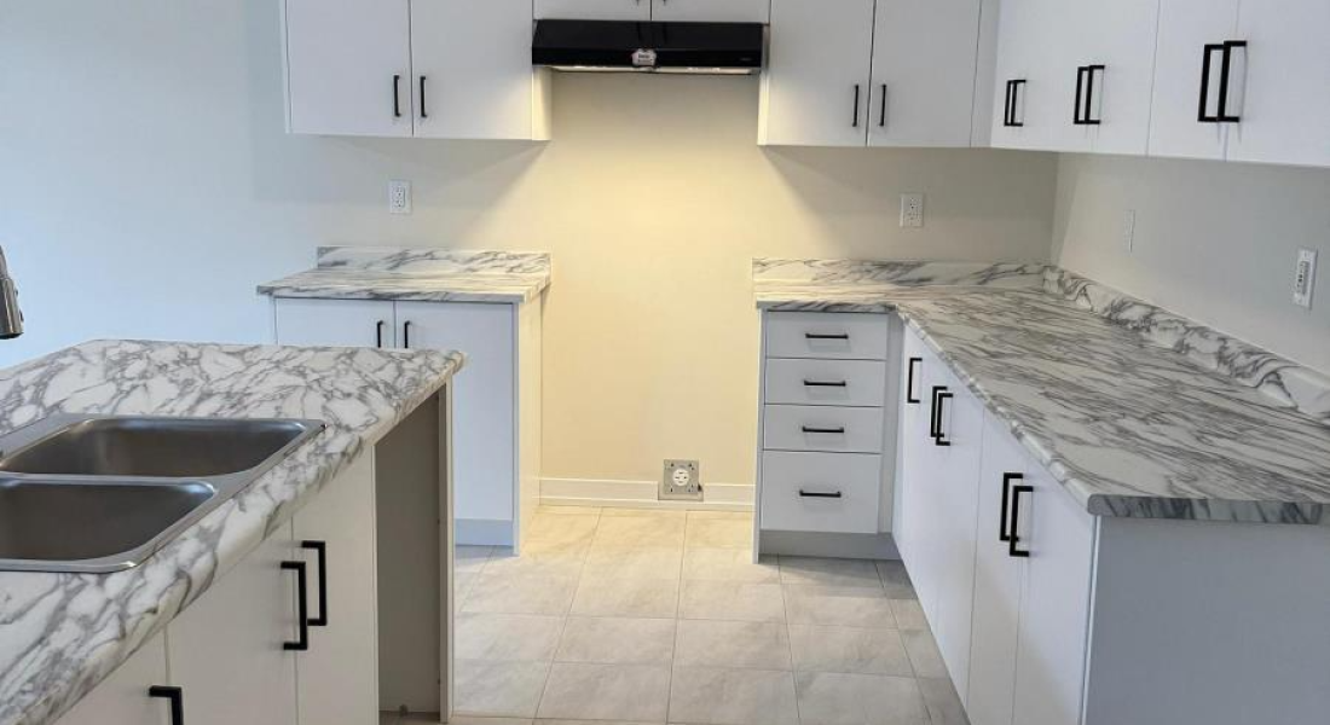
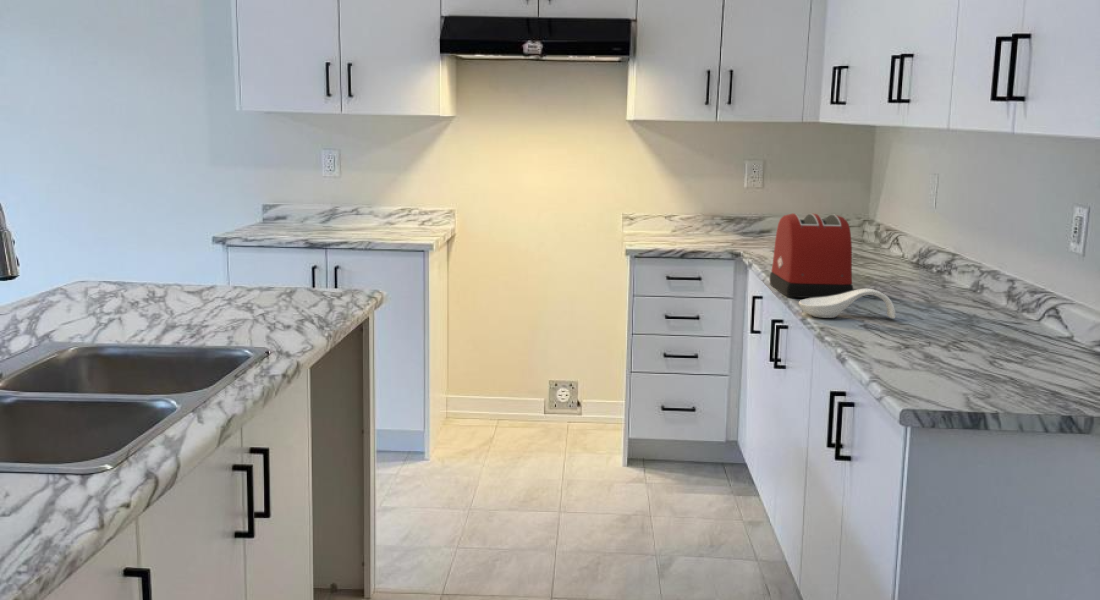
+ spoon rest (846, 302)
+ toaster (810, 252)
